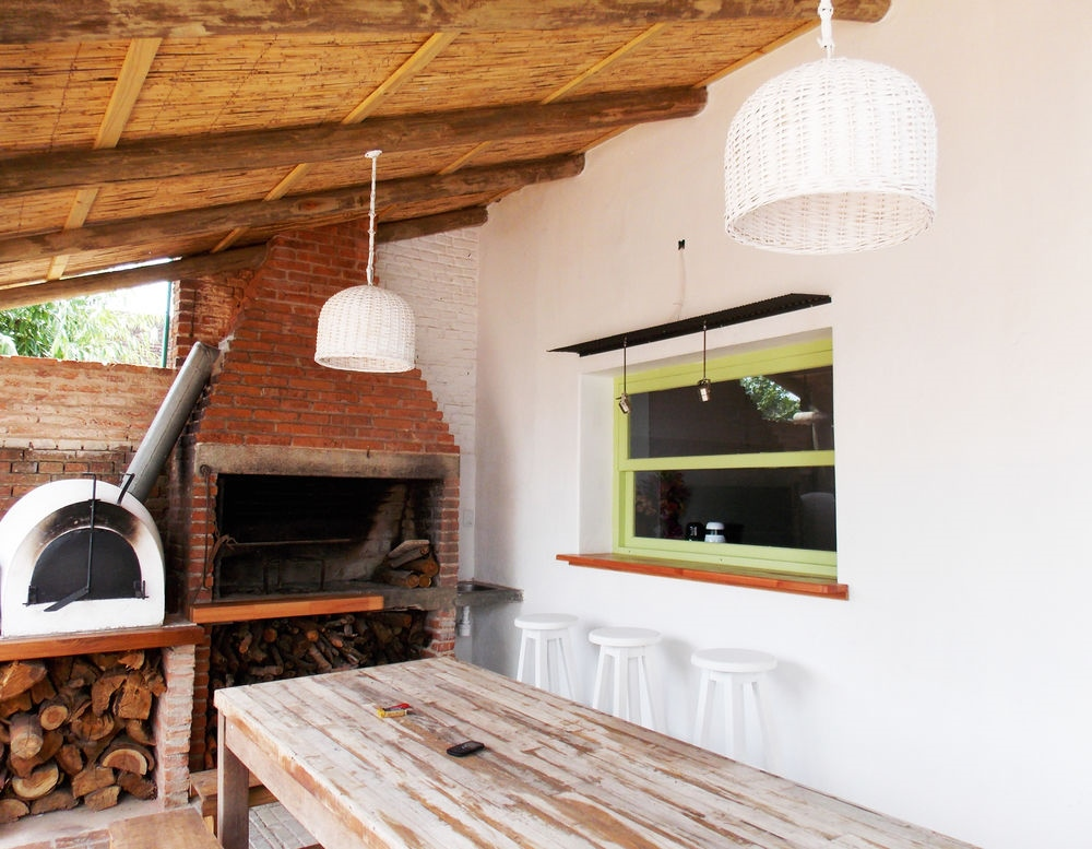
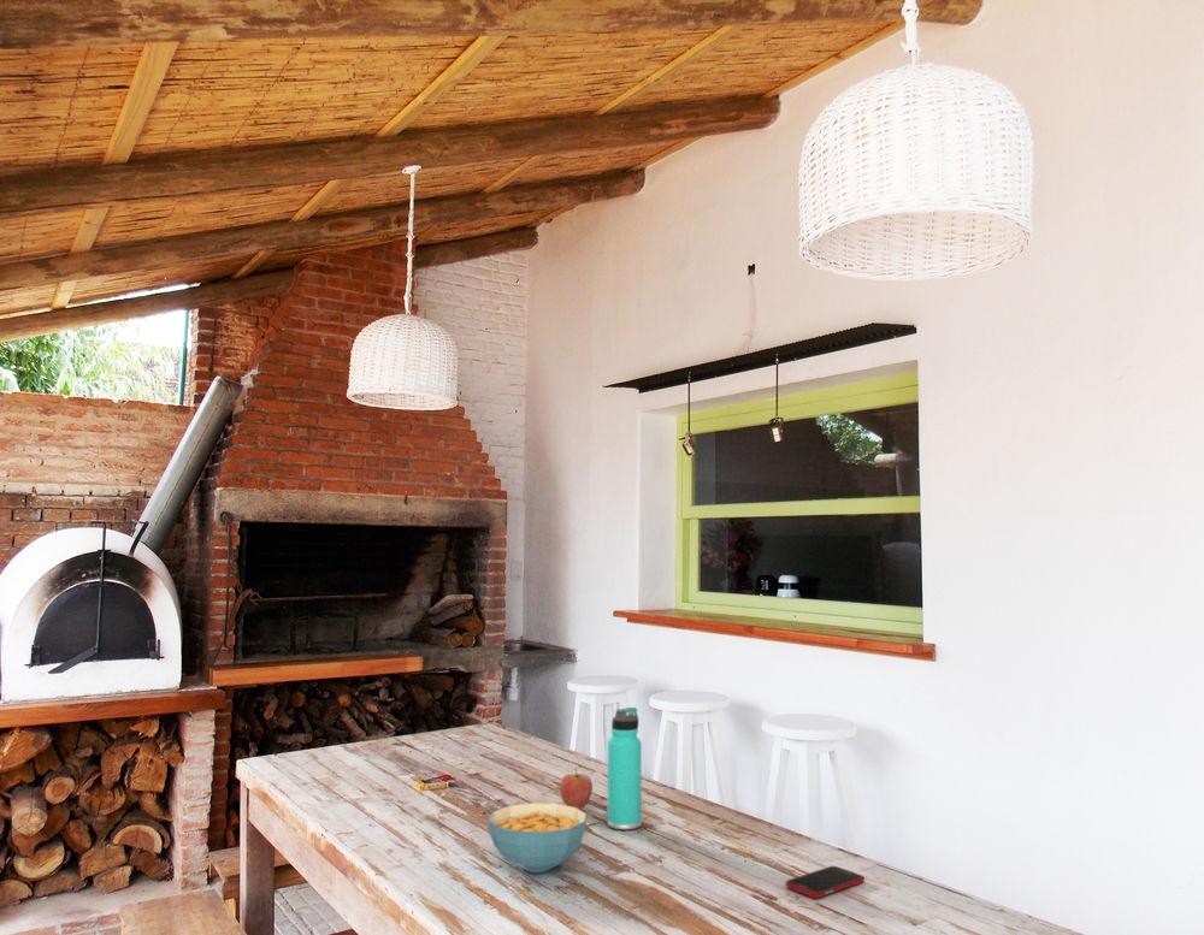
+ cereal bowl (537, 841)
+ cell phone (825, 881)
+ thermos bottle (624, 767)
+ fruit (576, 787)
